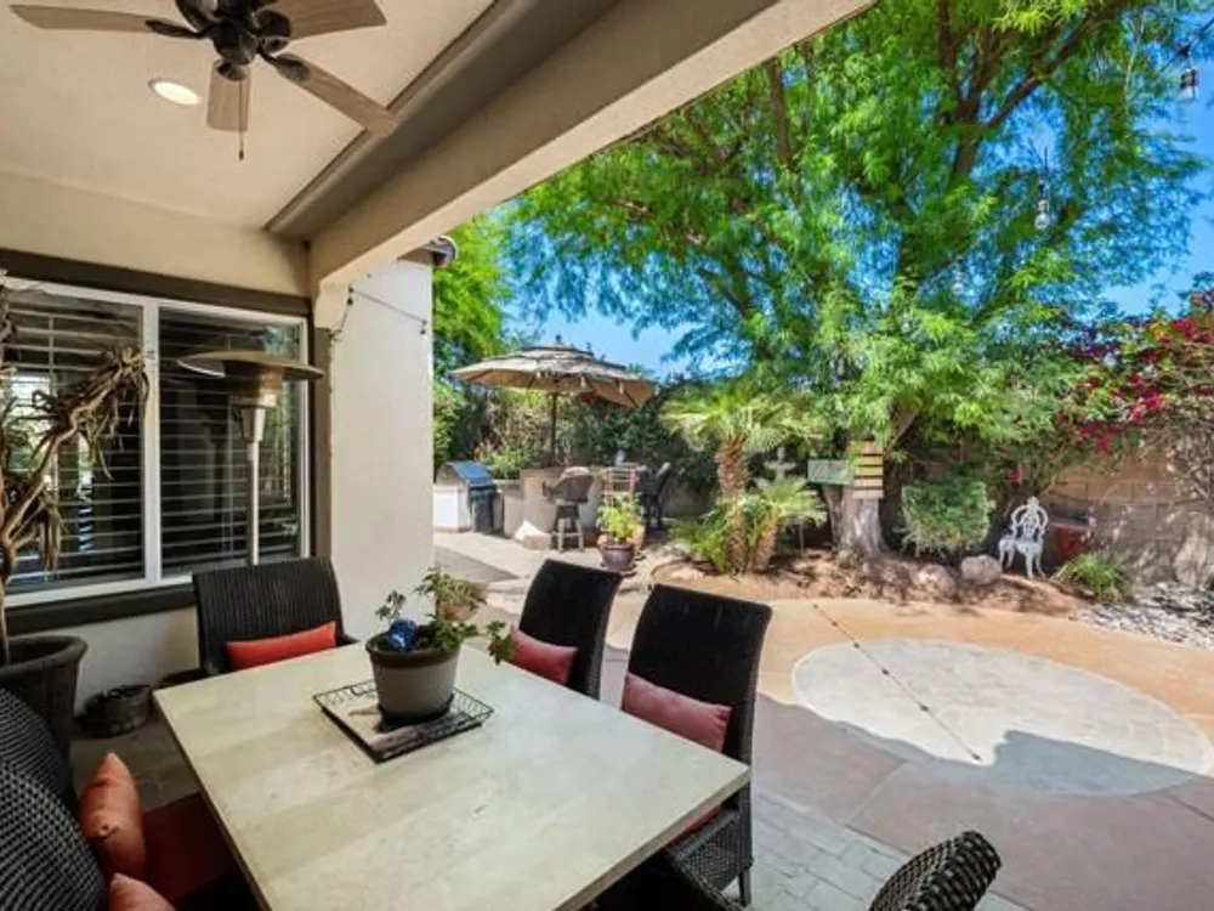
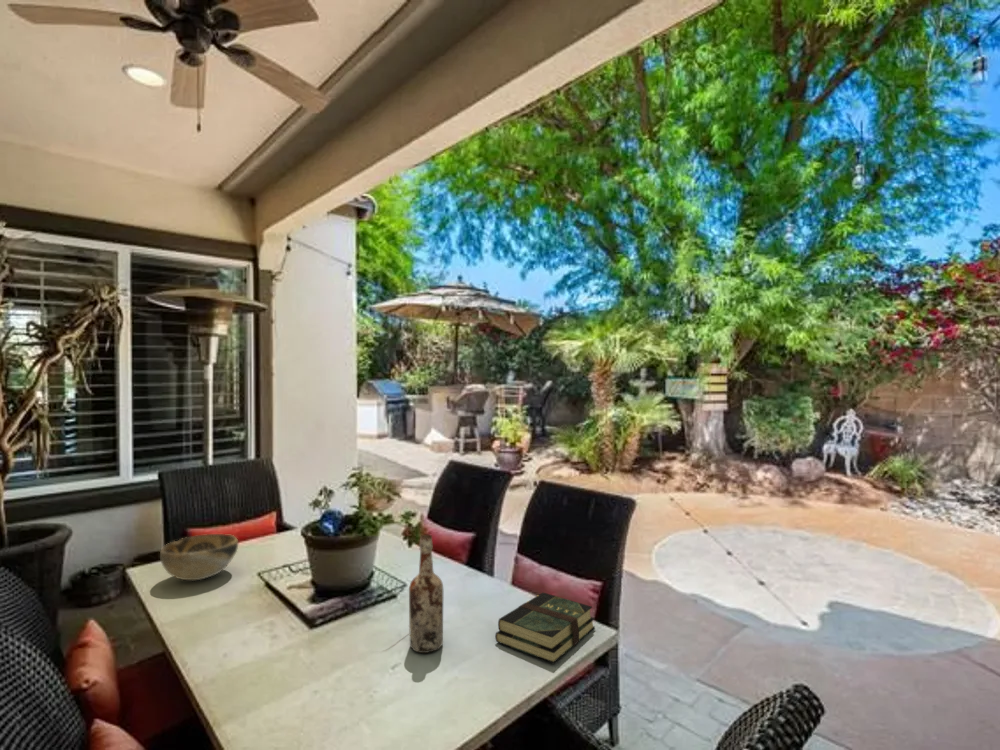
+ decorative bowl (200, 559)
+ wine bottle (426, 590)
+ book (546, 623)
